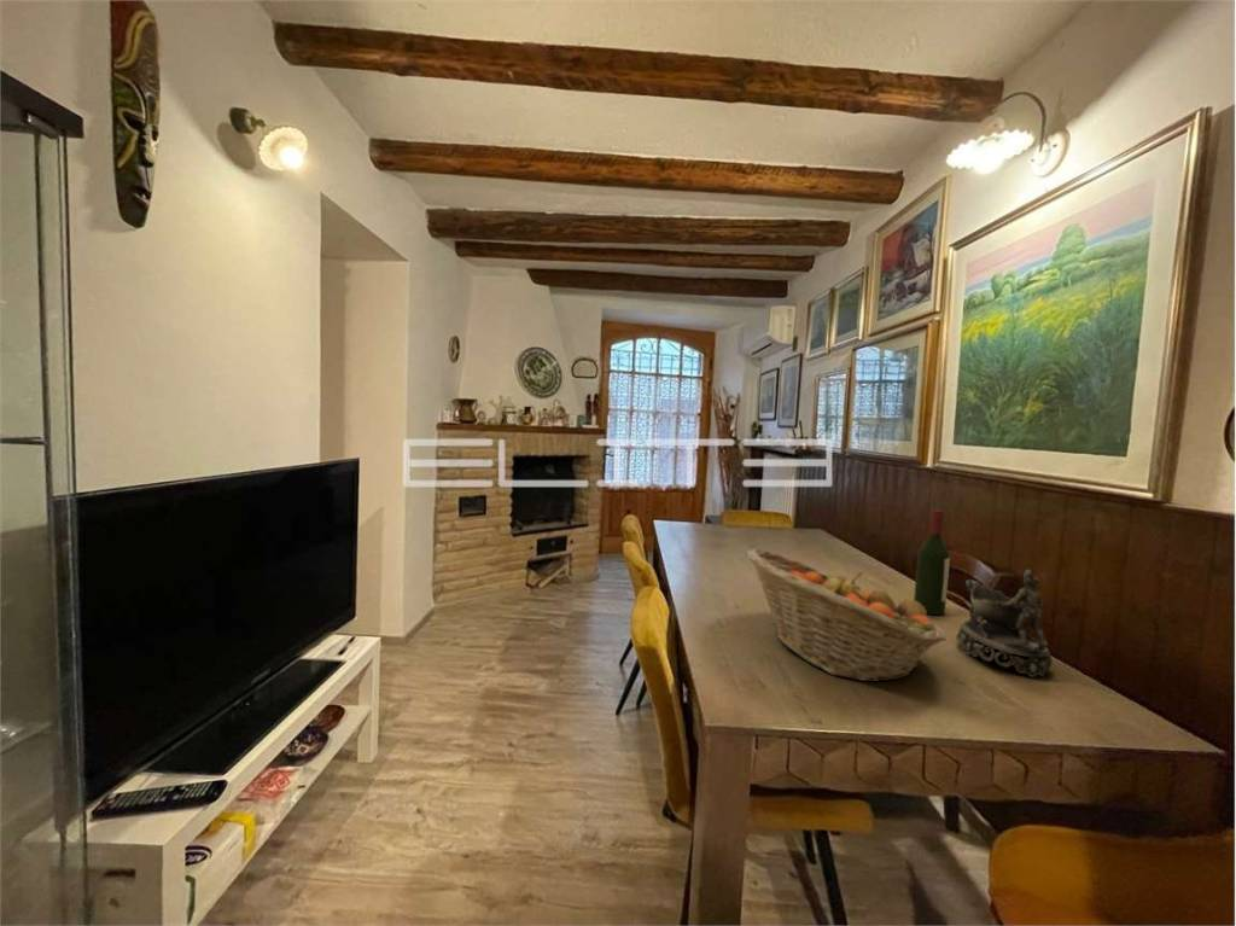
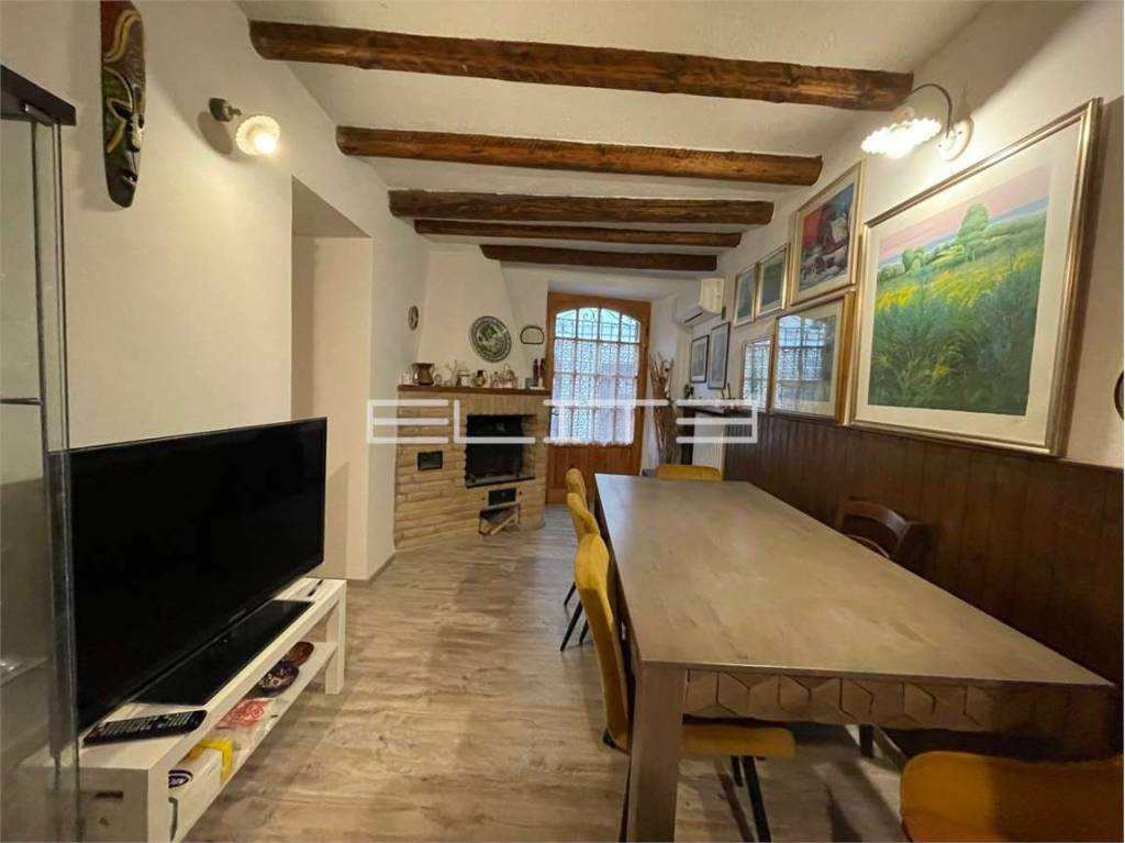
- fruit basket (834, 604)
- wine bottle (933, 560)
- decorative bowl (997, 606)
